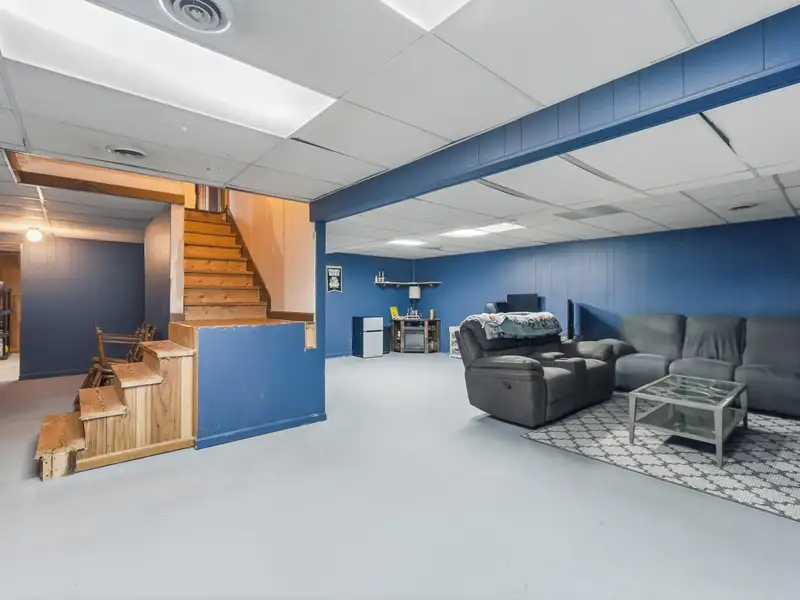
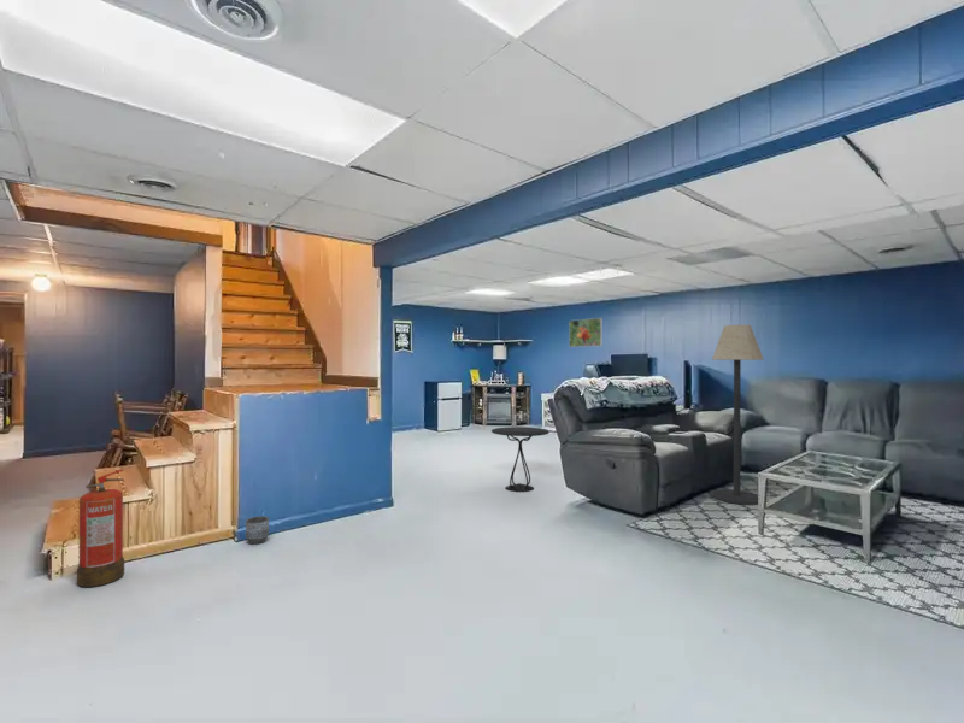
+ planter (257, 530)
+ side table (522, 459)
+ floor lamp (736, 411)
+ fire extinguisher (101, 525)
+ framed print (584, 333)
